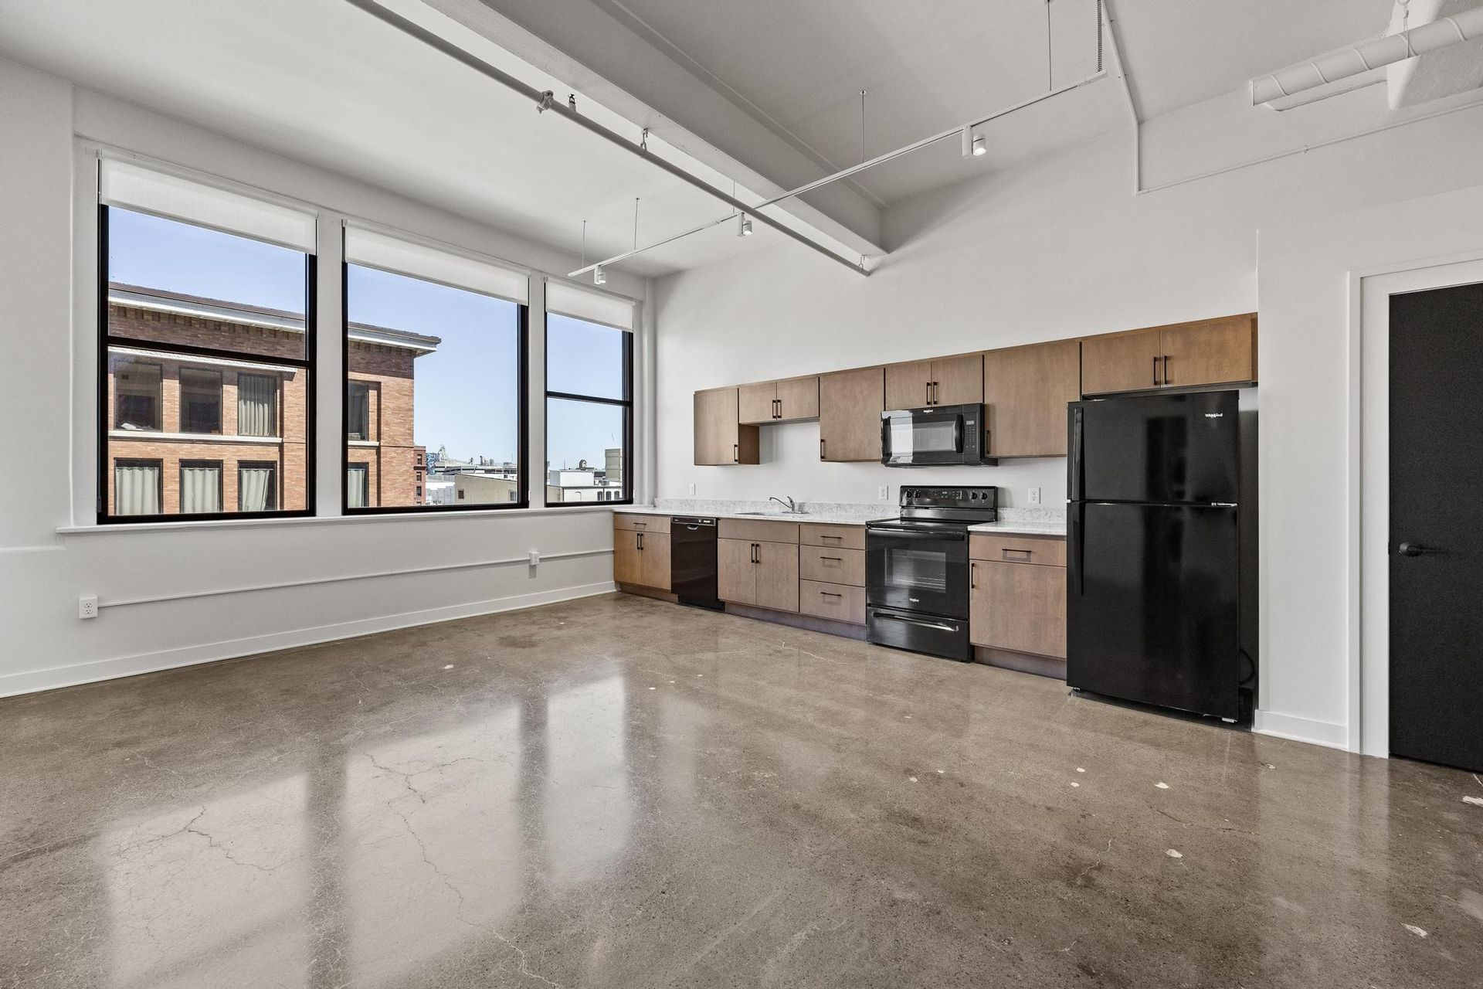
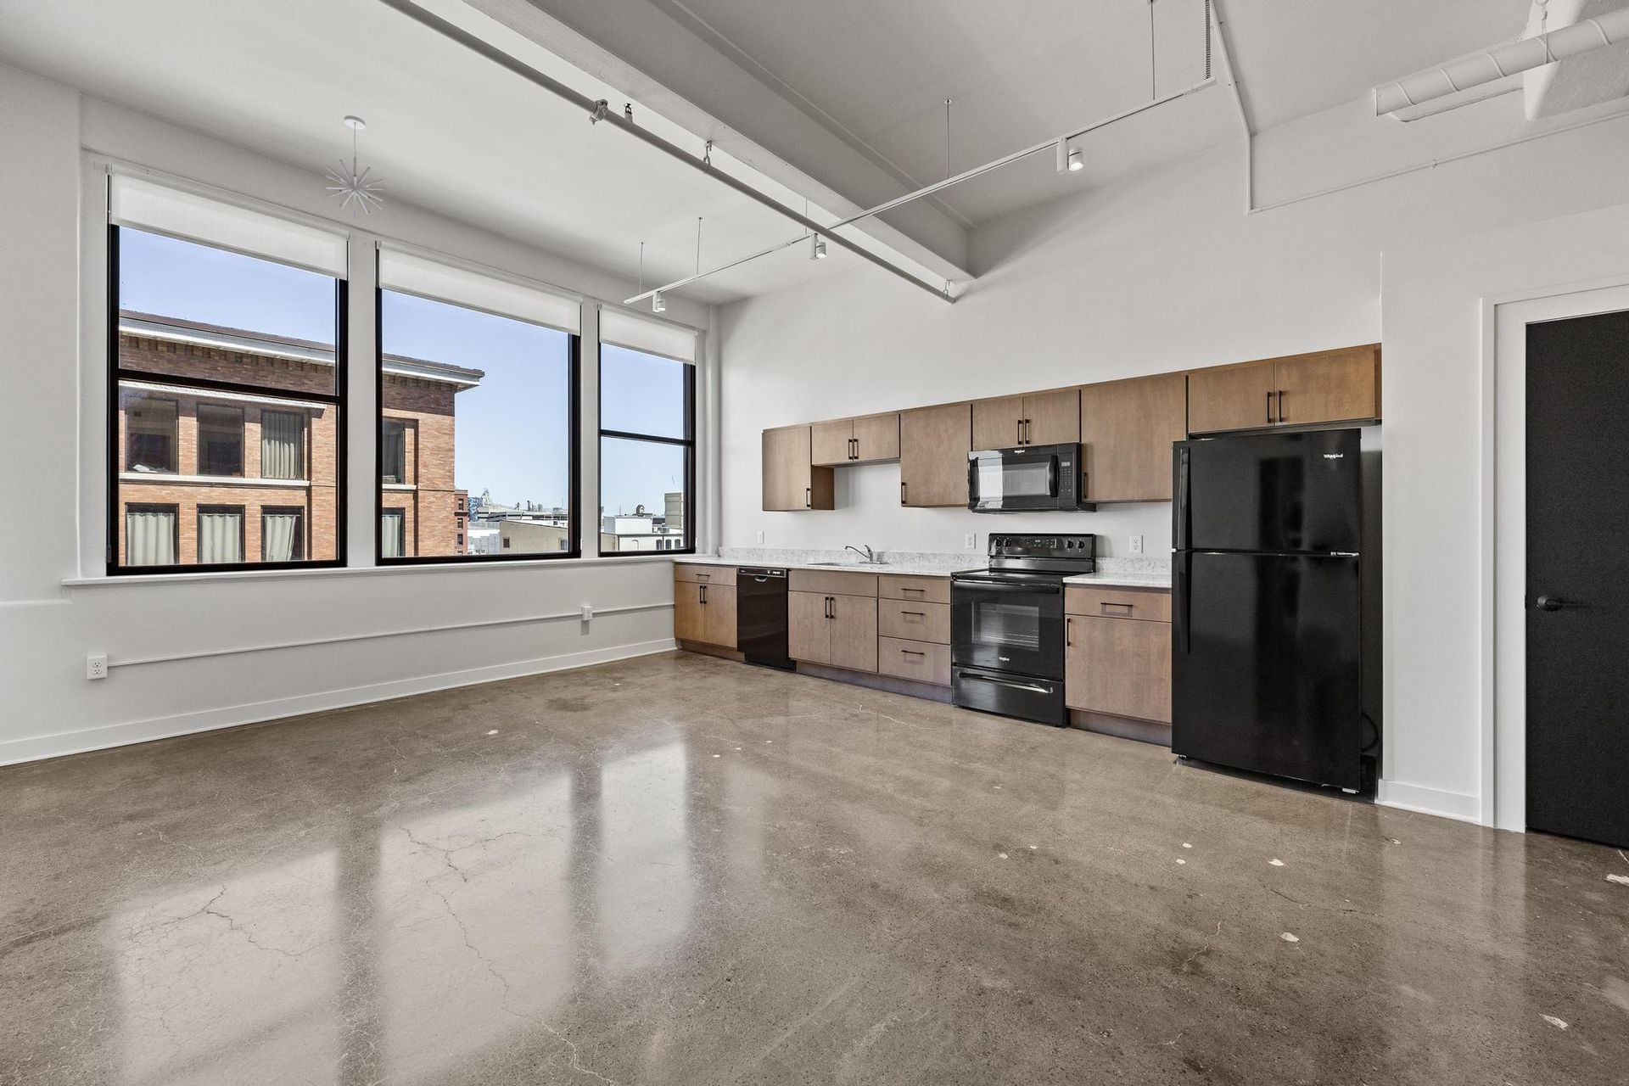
+ pendant light (355, 166)
